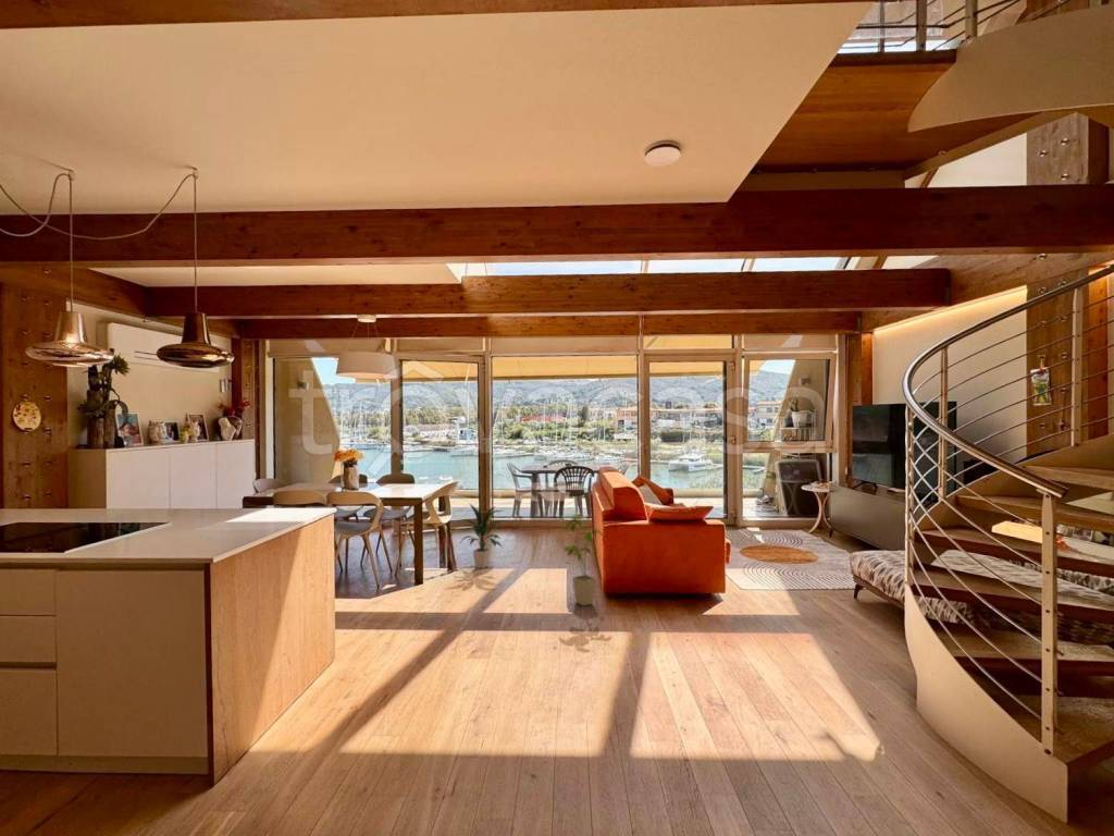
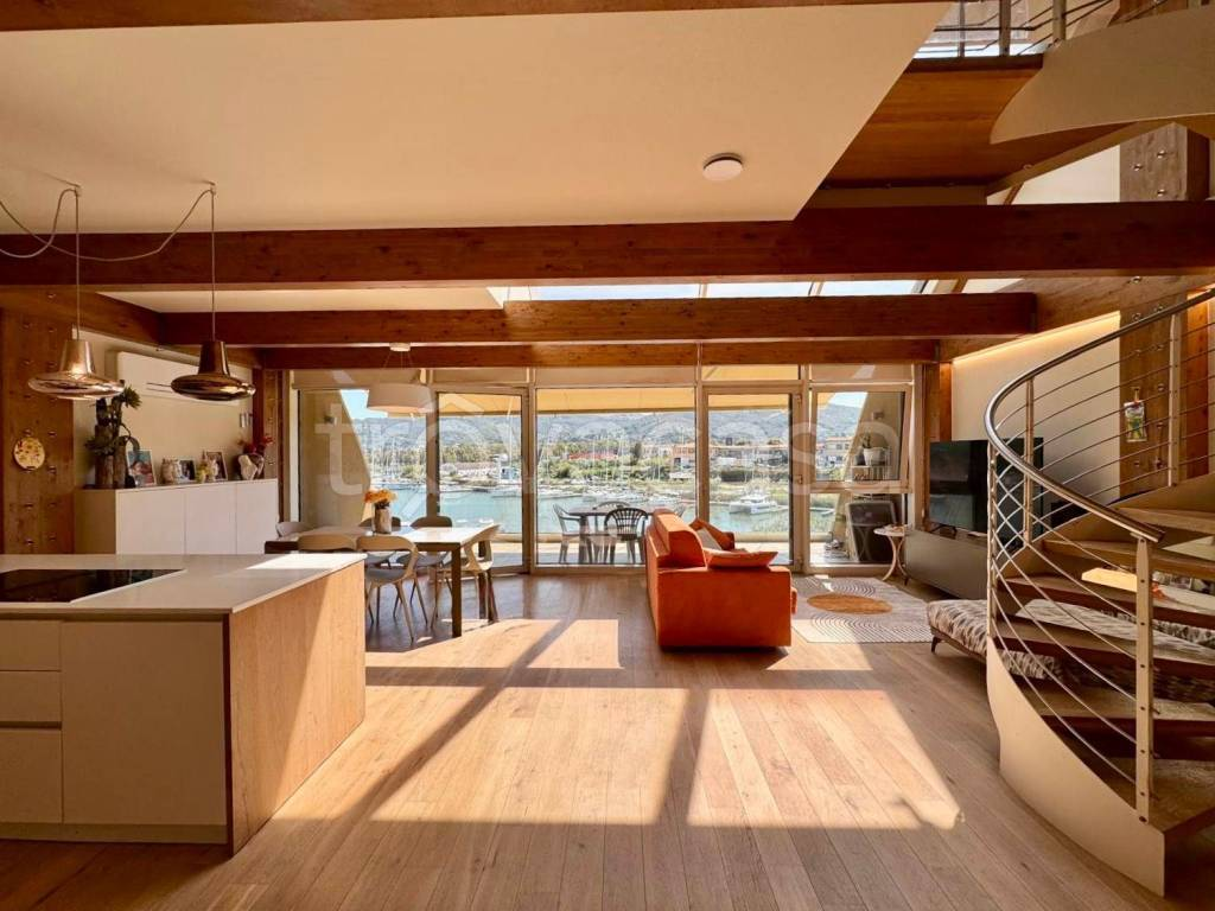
- indoor plant (483, 534)
- house plant (578, 558)
